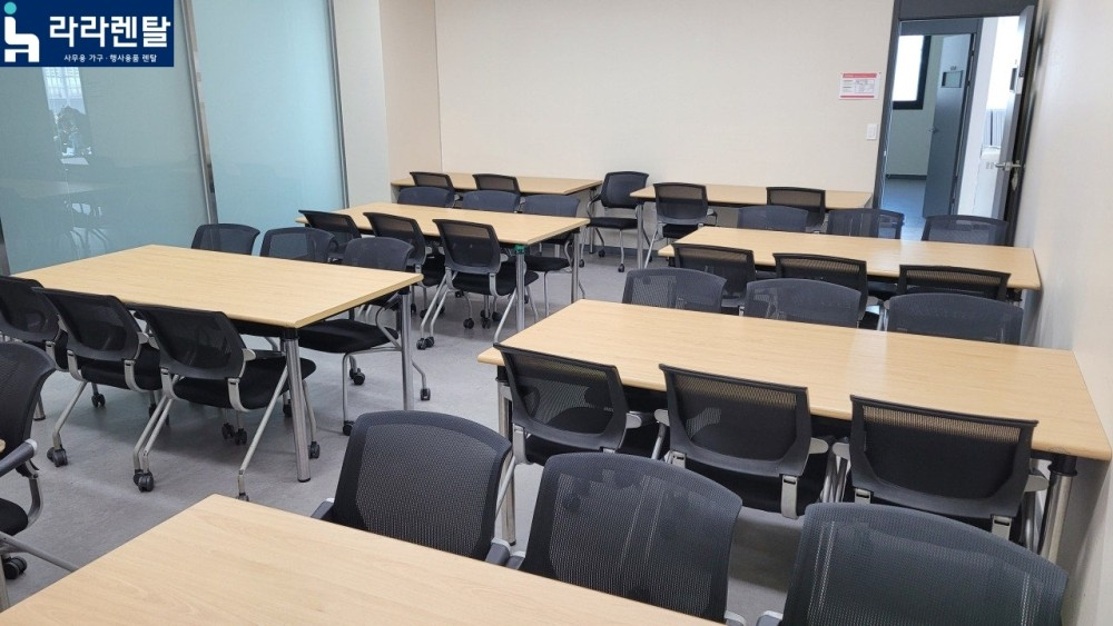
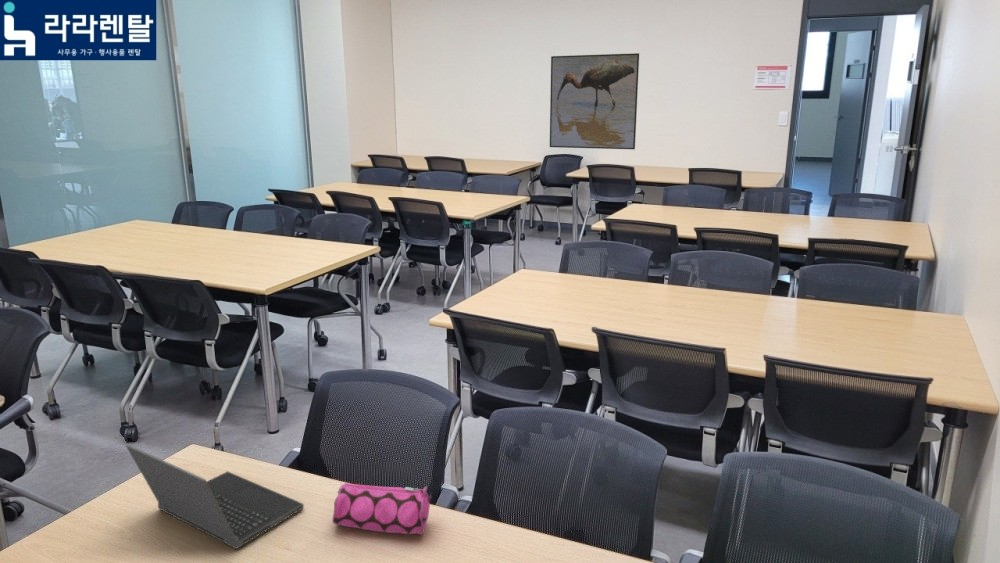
+ pencil case (381, 506)
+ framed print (592, 102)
+ laptop computer (217, 477)
